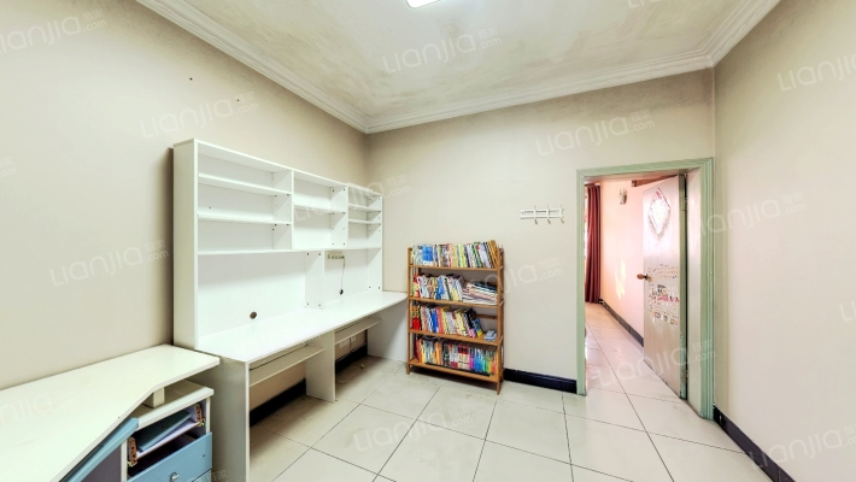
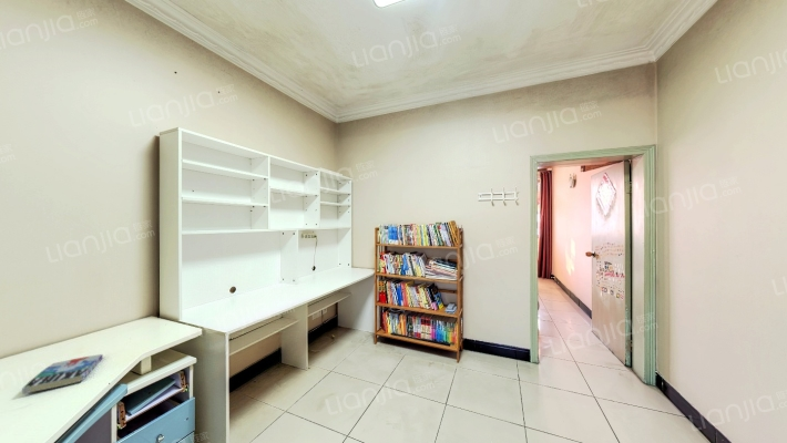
+ book (67, 371)
